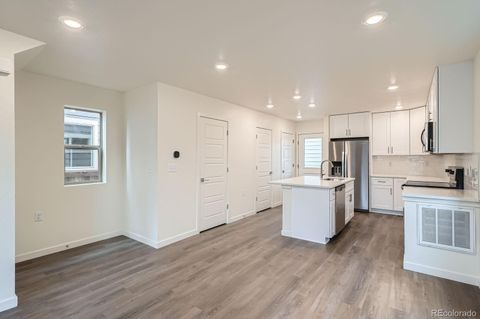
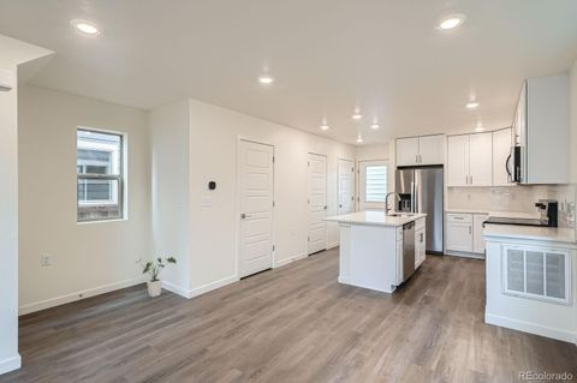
+ house plant (155, 276)
